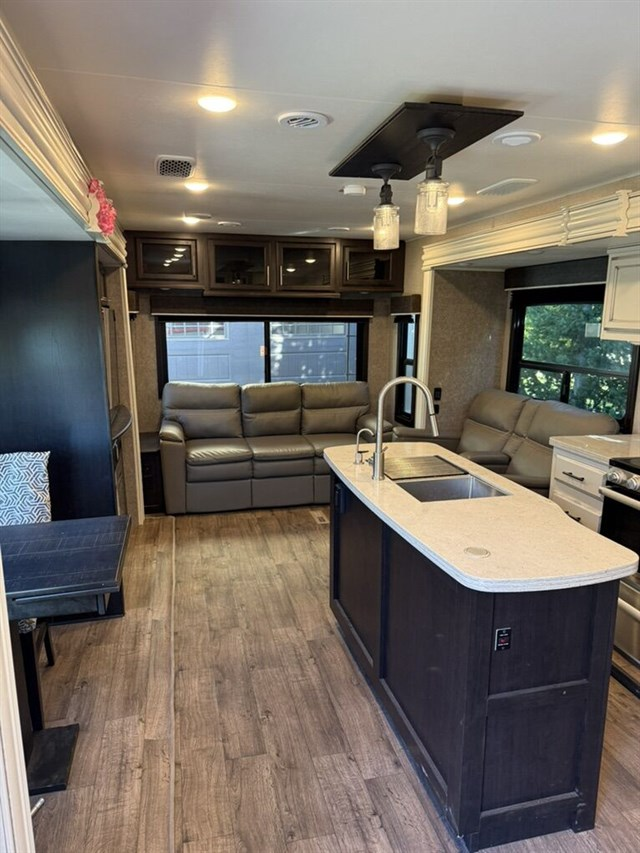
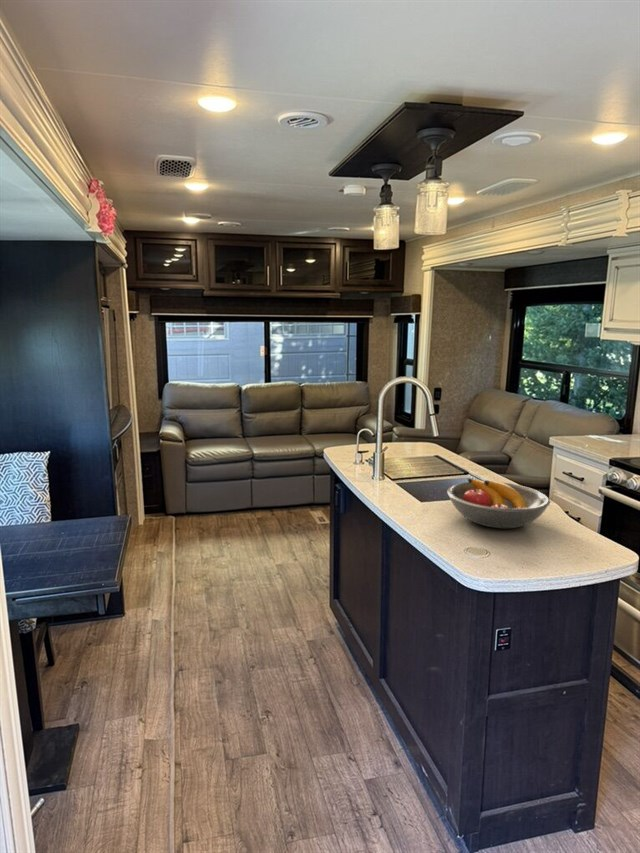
+ fruit bowl (496, 504)
